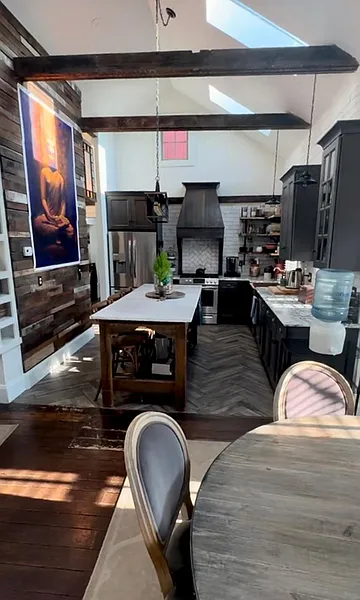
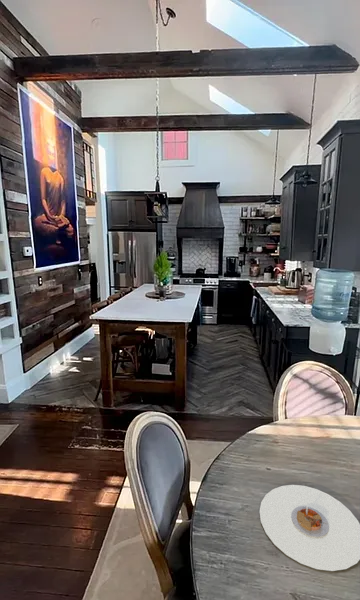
+ plate (310, 517)
